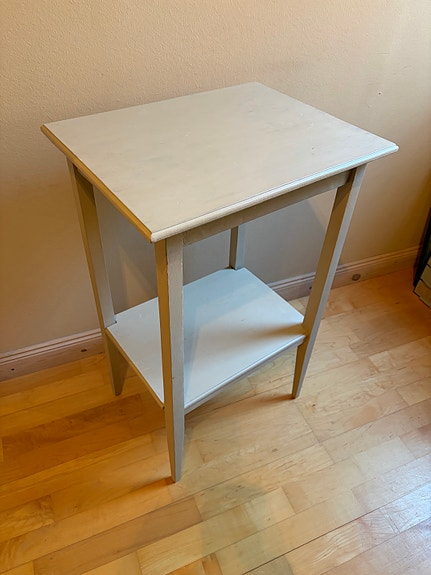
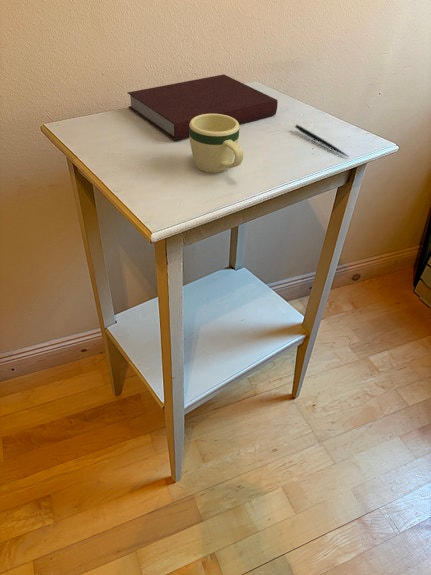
+ mug (219, 148)
+ pen (321, 140)
+ notebook (202, 103)
